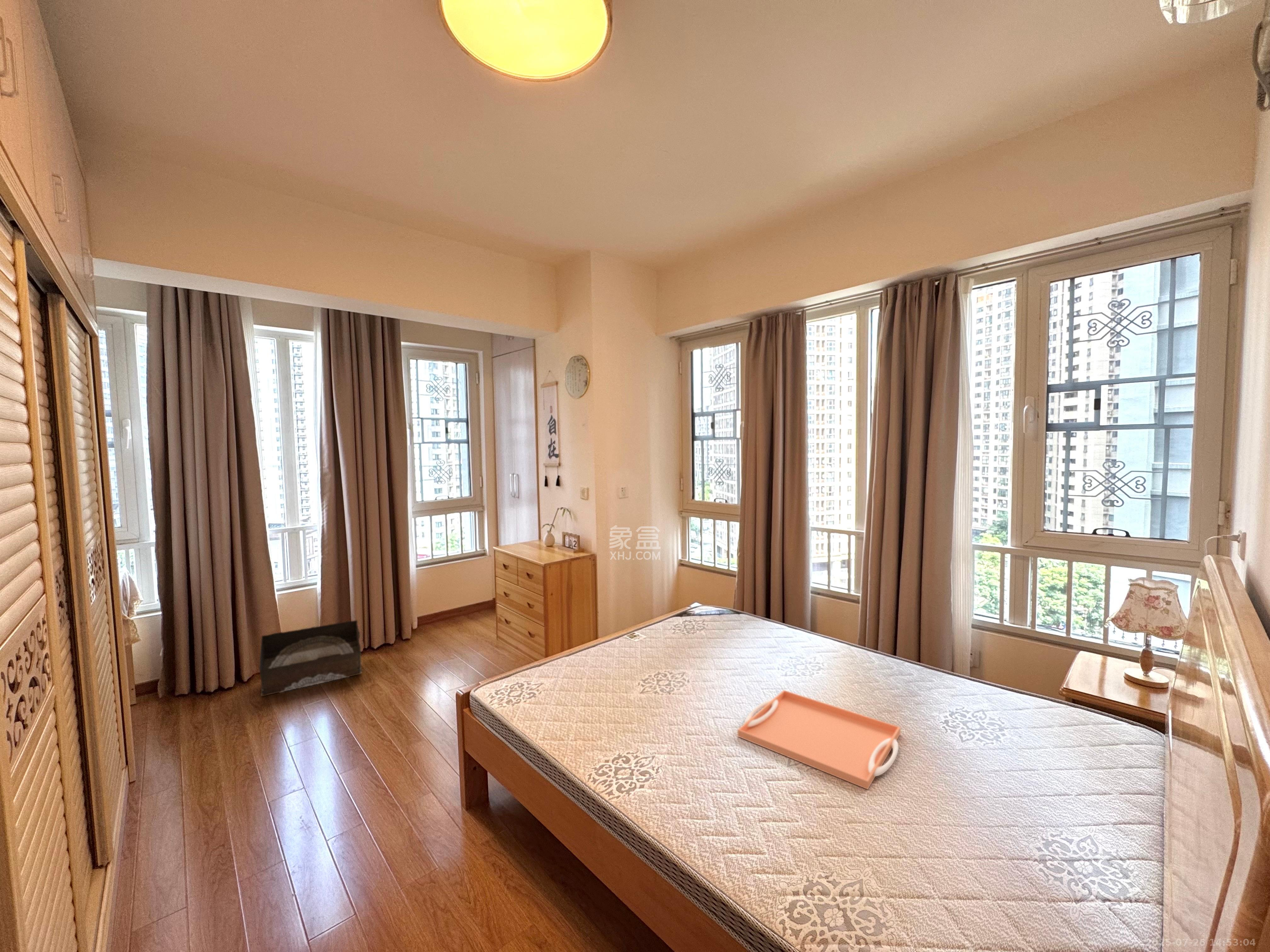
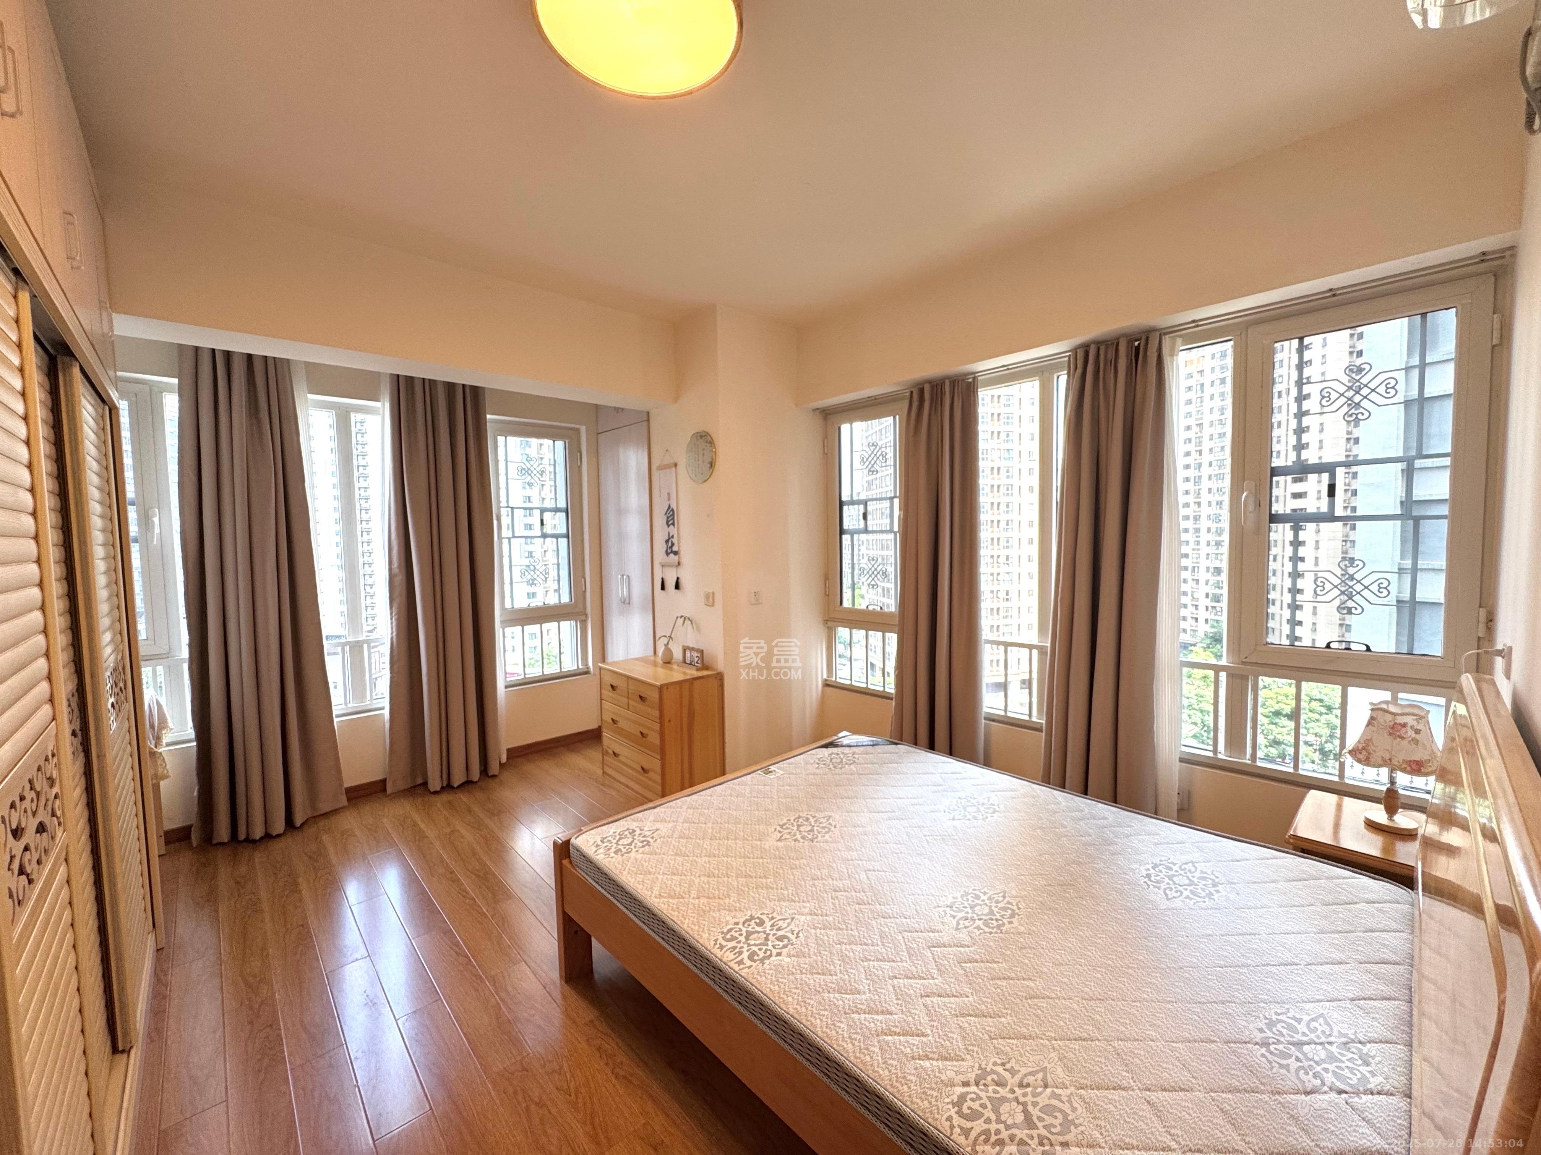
- serving tray (819, 732)
- storage bin (313, 655)
